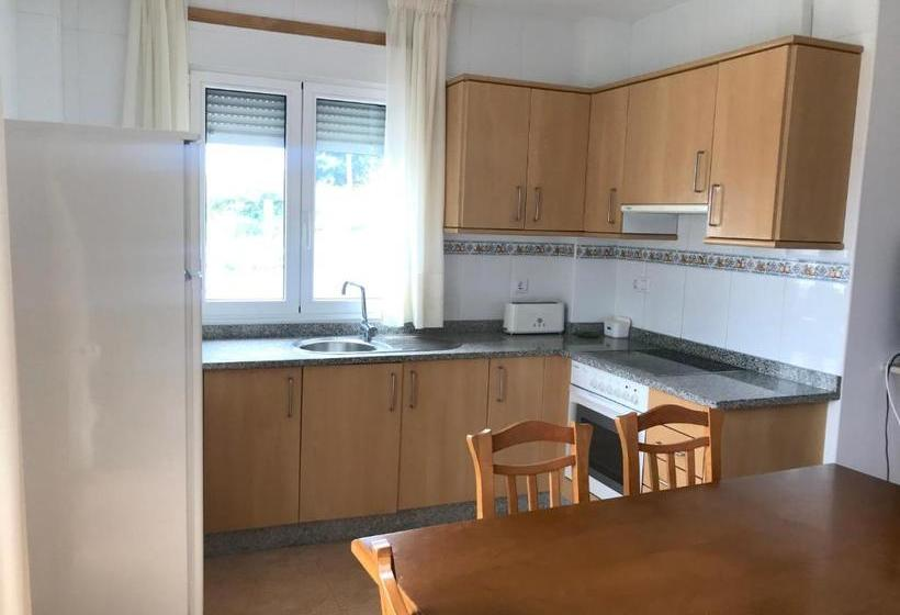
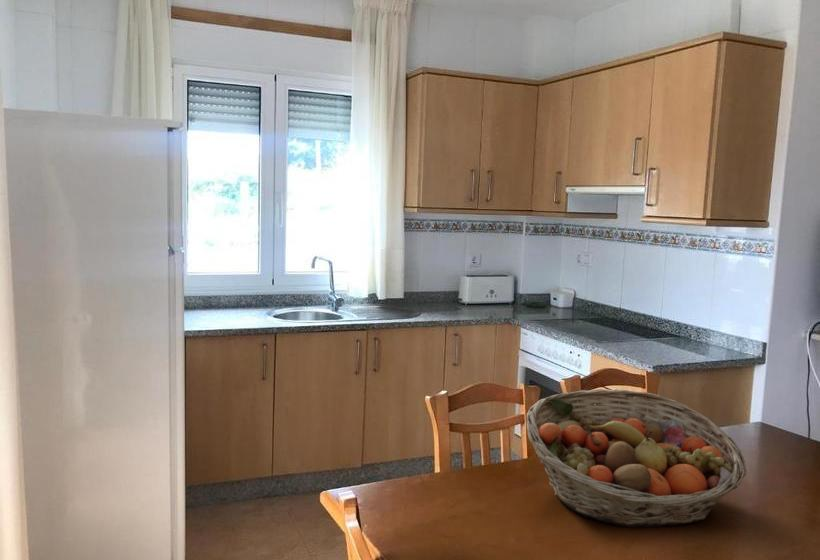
+ fruit basket (630, 453)
